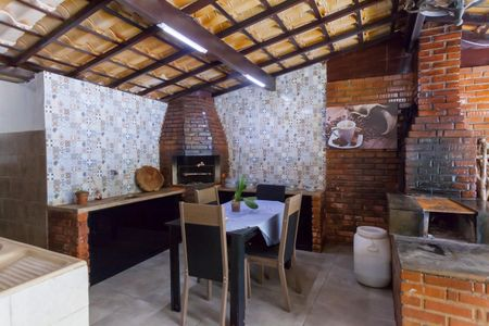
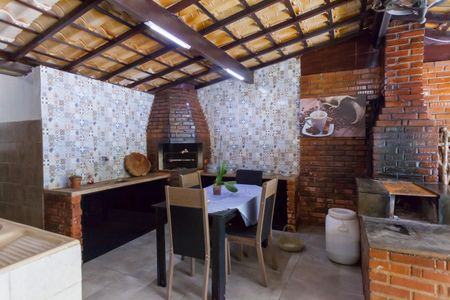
+ basket (290, 237)
